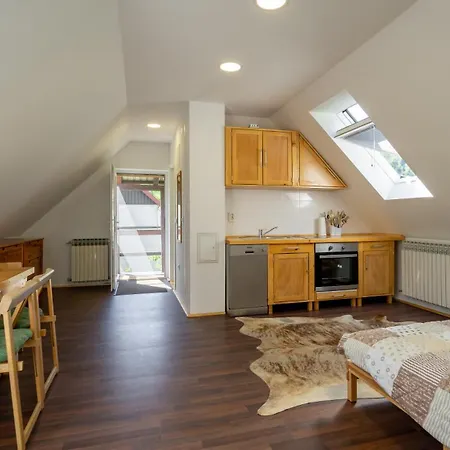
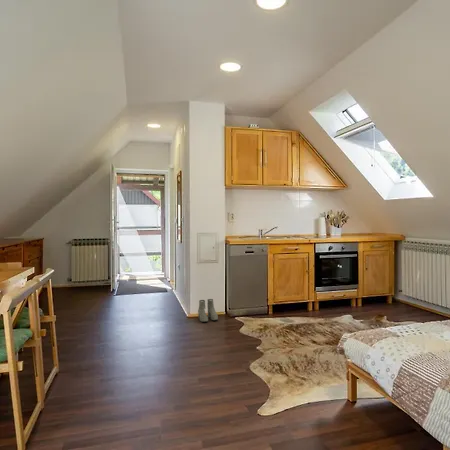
+ boots (208, 309)
